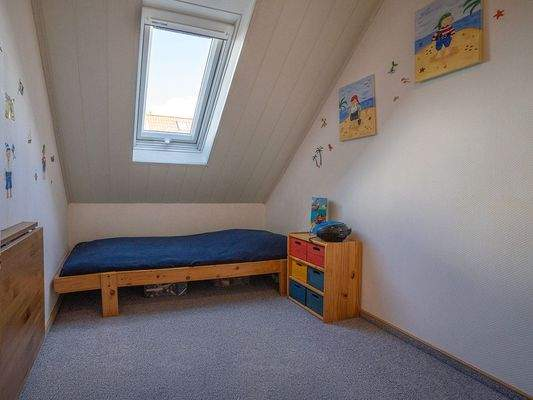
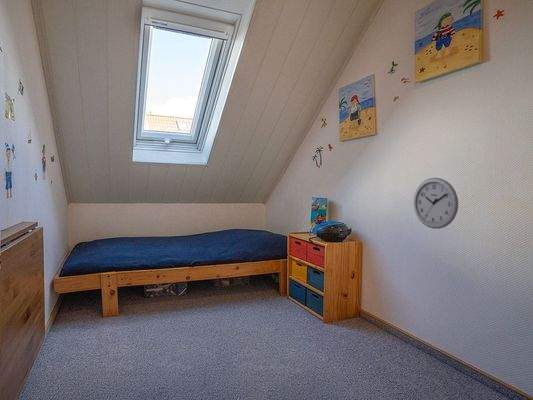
+ wall clock (433, 203)
